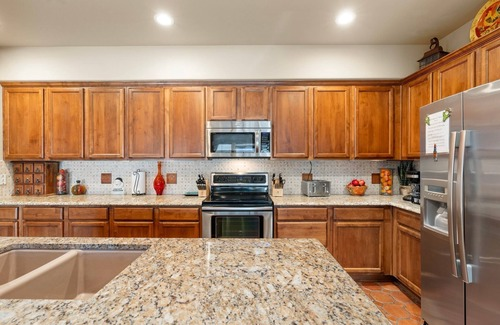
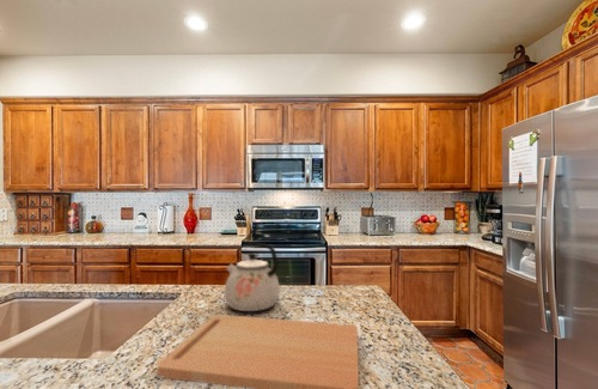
+ kettle (251, 273)
+ cutting board (269, 347)
